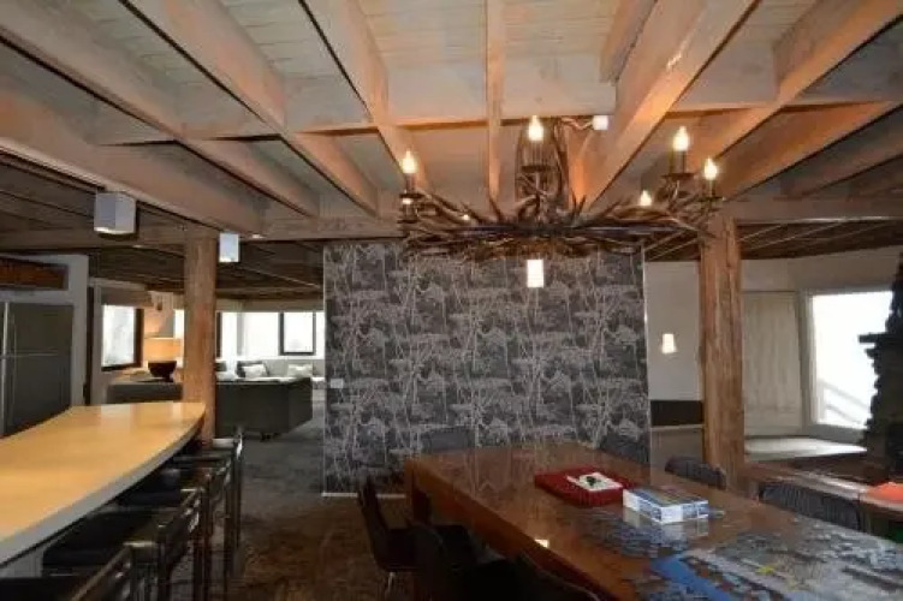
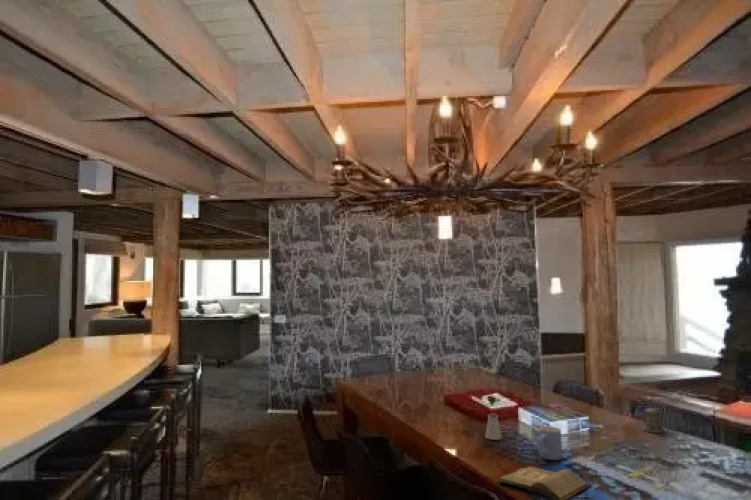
+ saltshaker (493, 425)
+ hardback book (542, 478)
+ mug (547, 443)
+ pepper shaker (650, 418)
